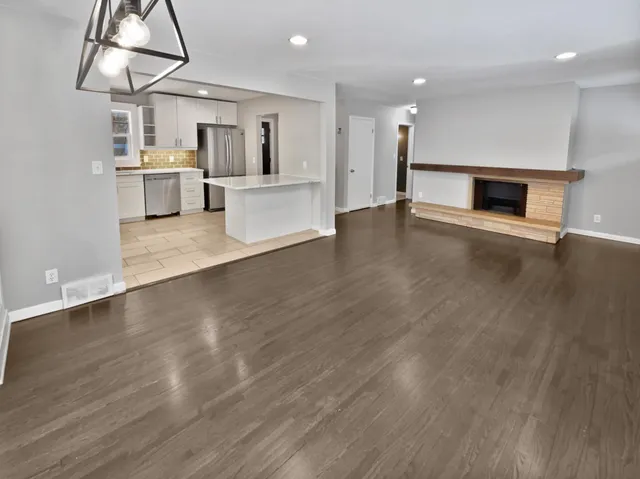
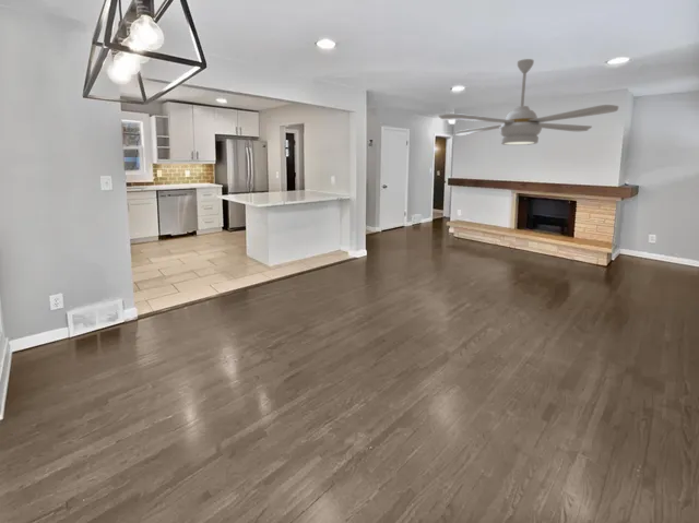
+ ceiling fan (522, 103)
